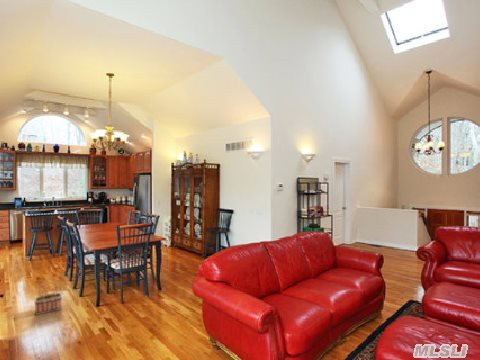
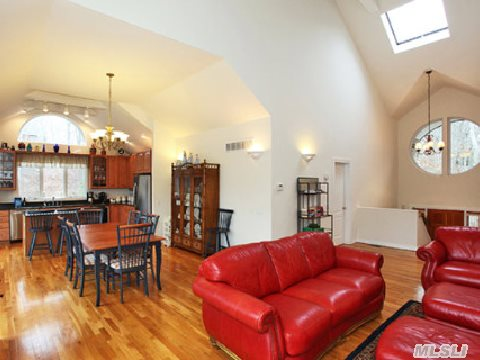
- basket (48, 295)
